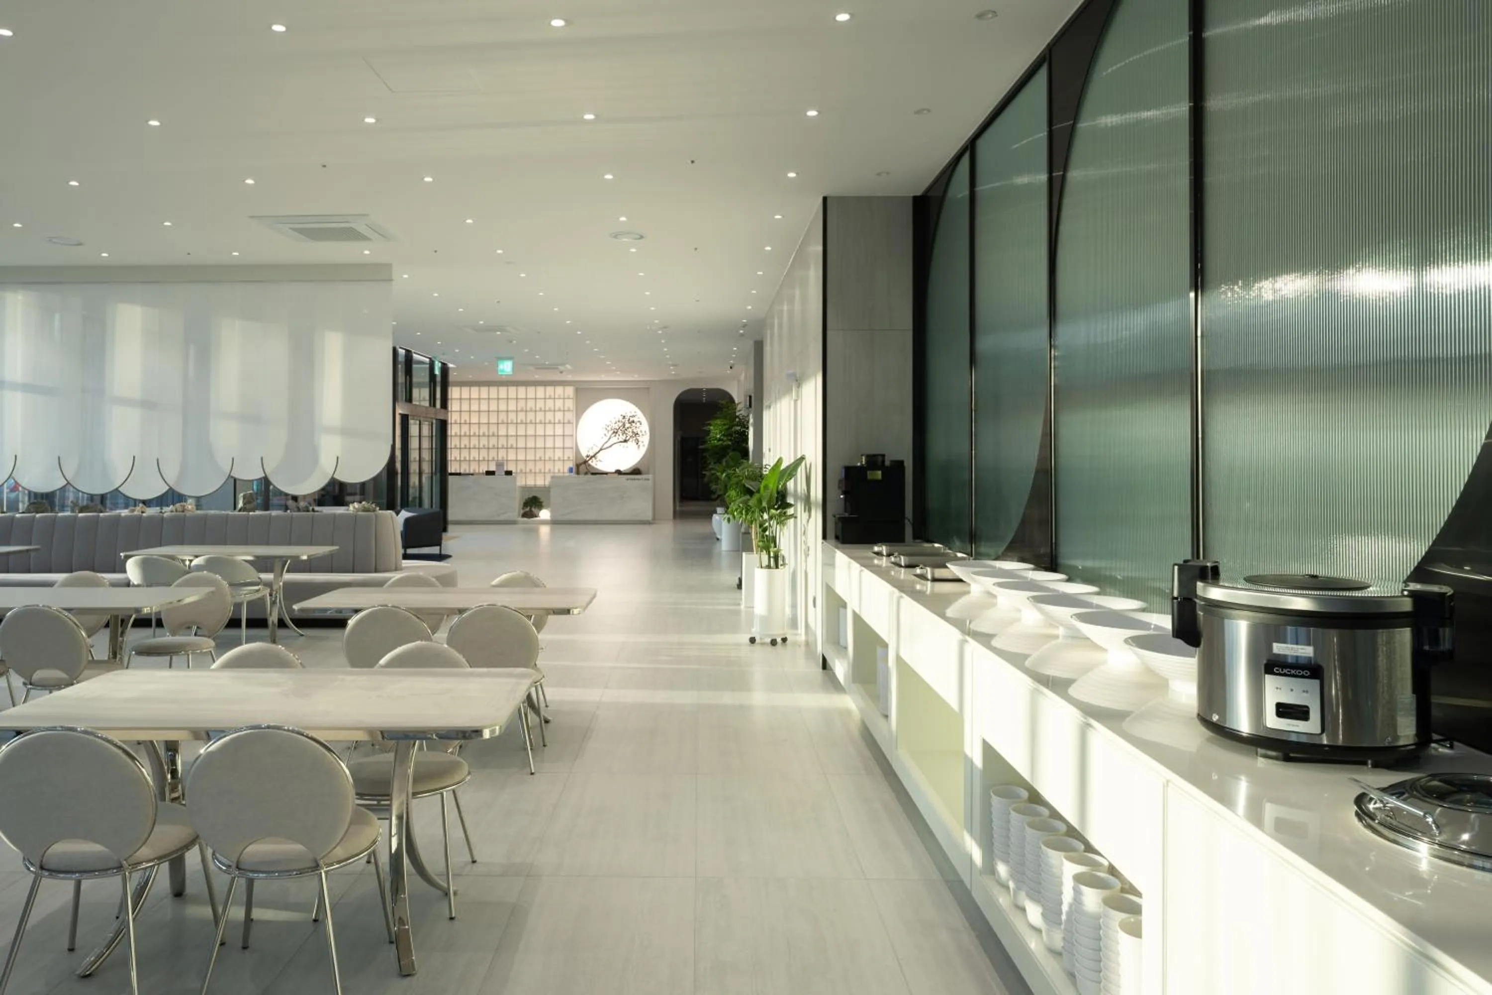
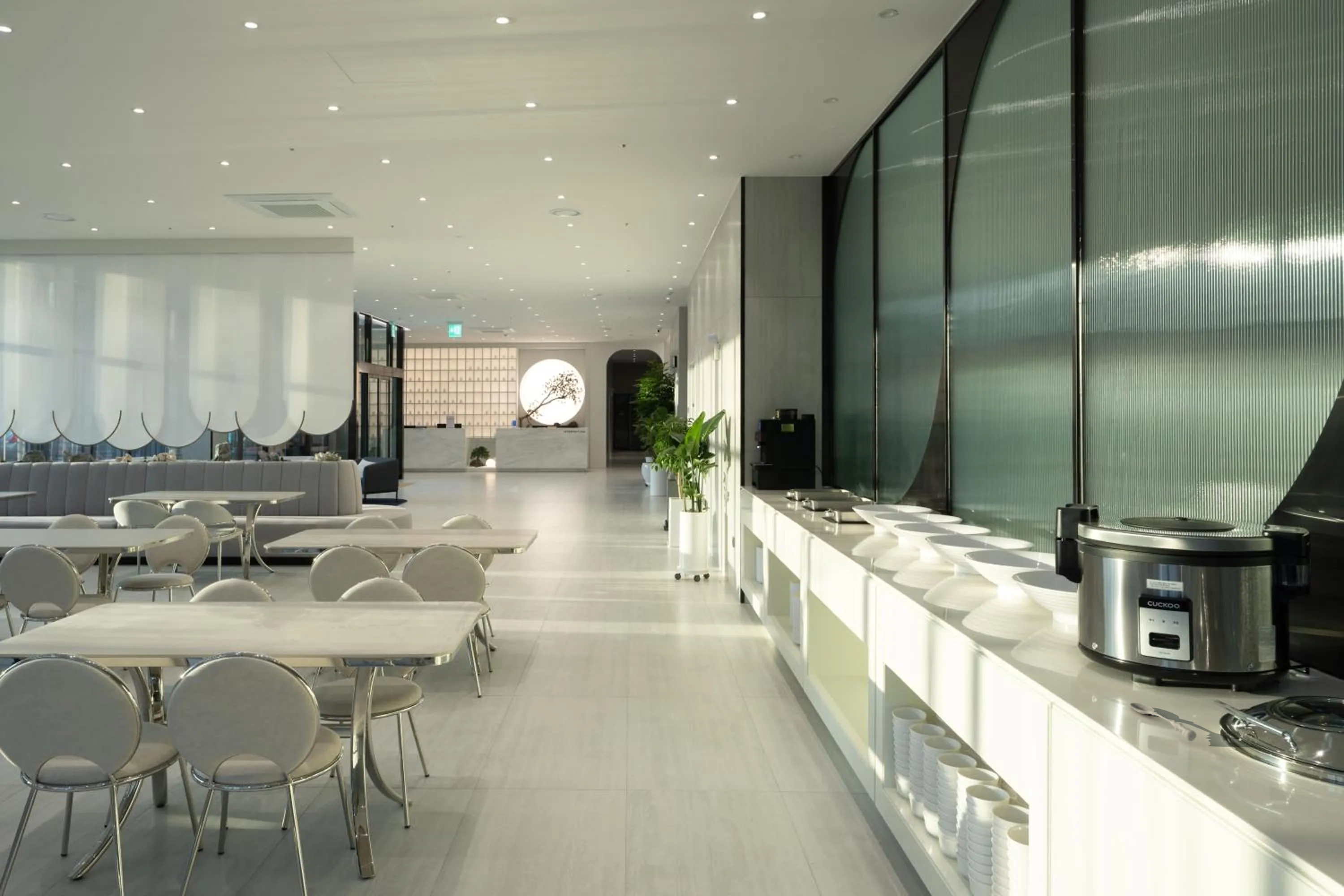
+ soupspoon (1162, 718)
